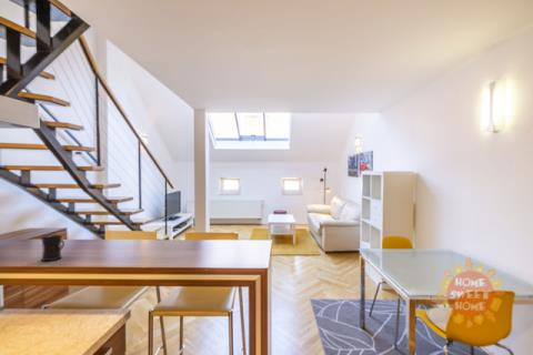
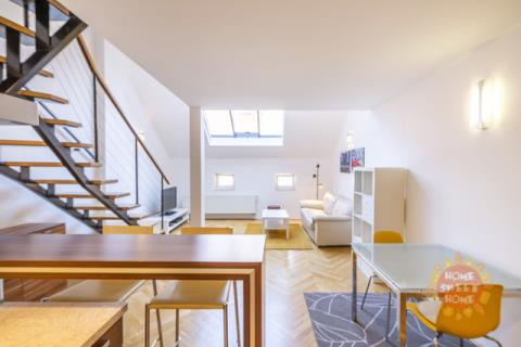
- mug (52, 247)
